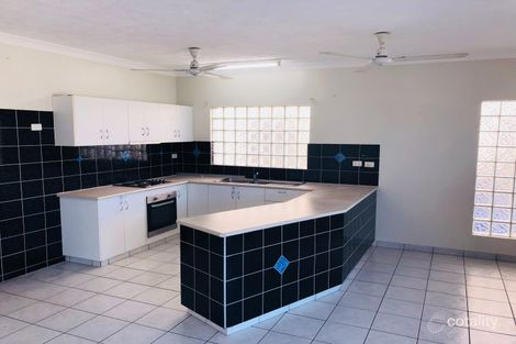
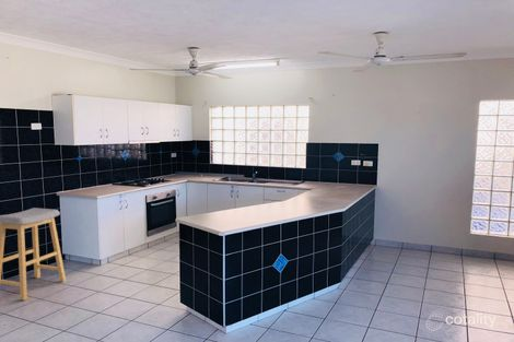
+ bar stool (28, 250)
